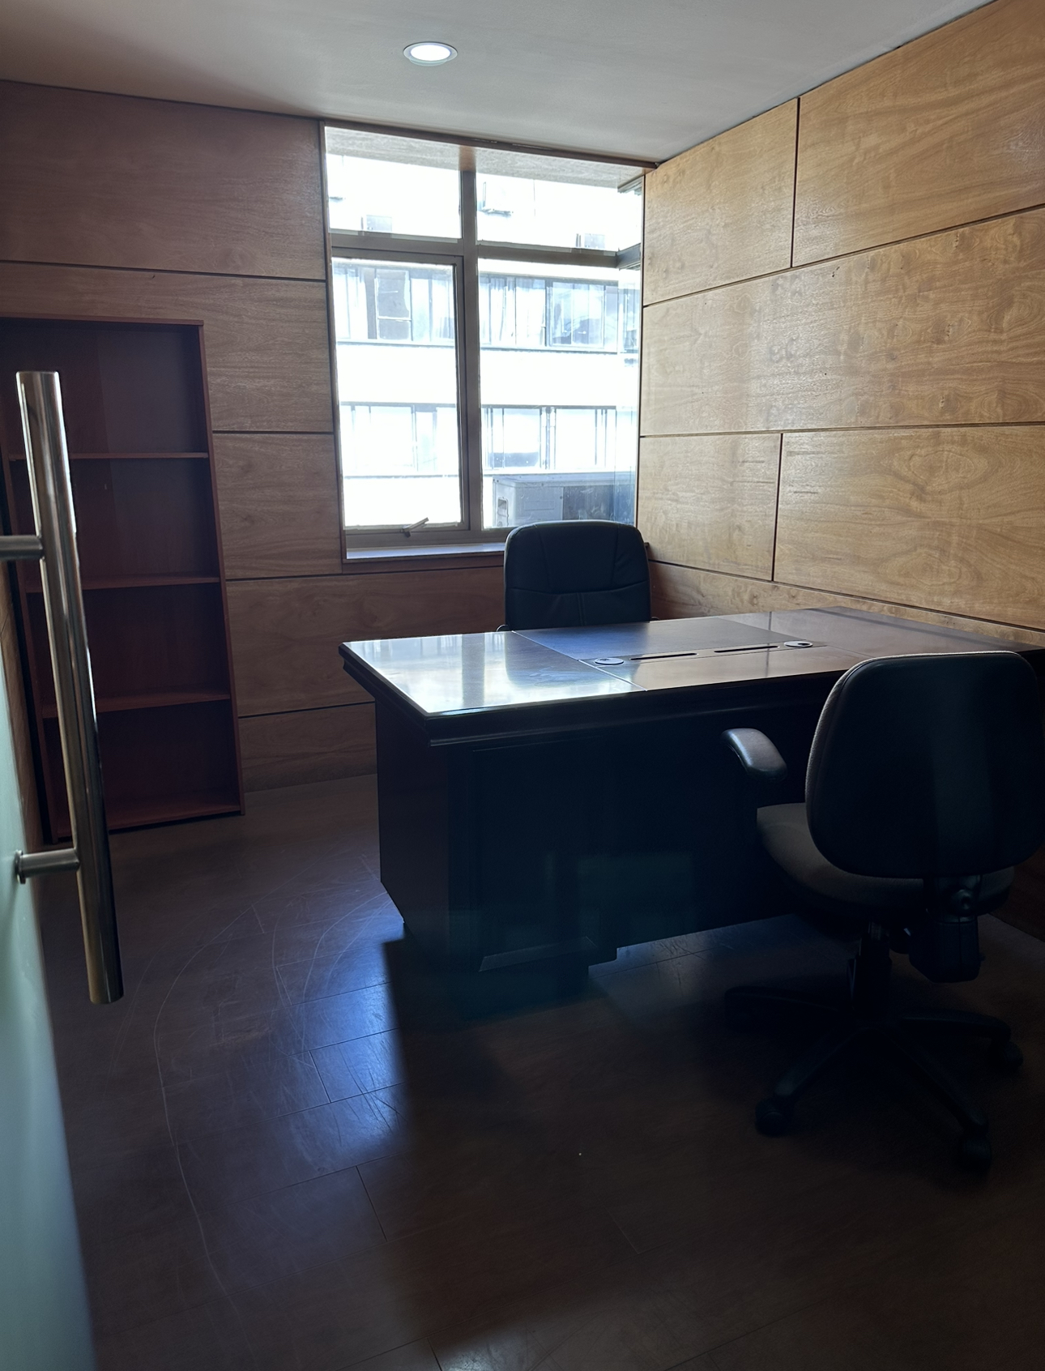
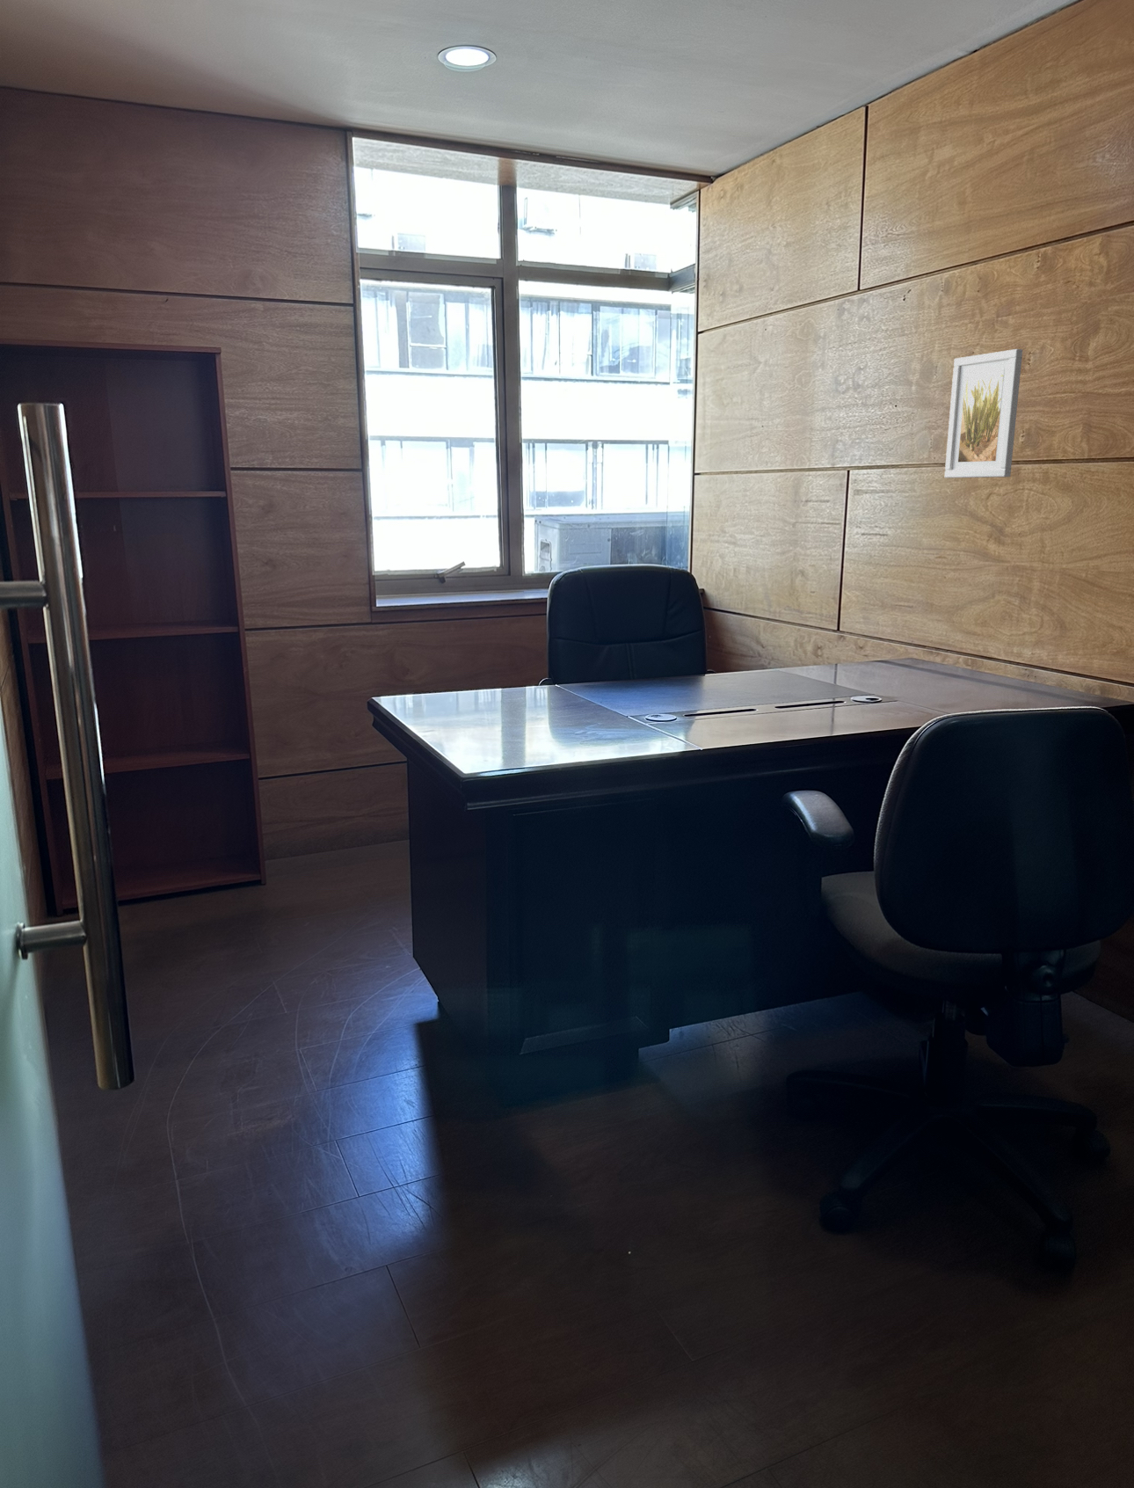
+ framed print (982, 416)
